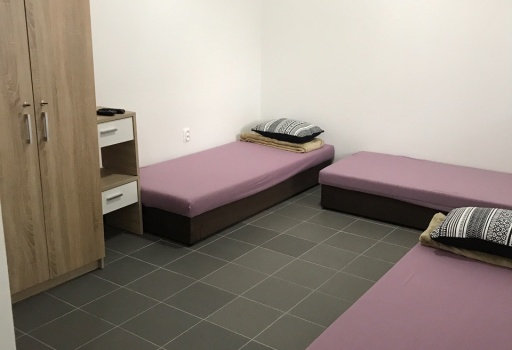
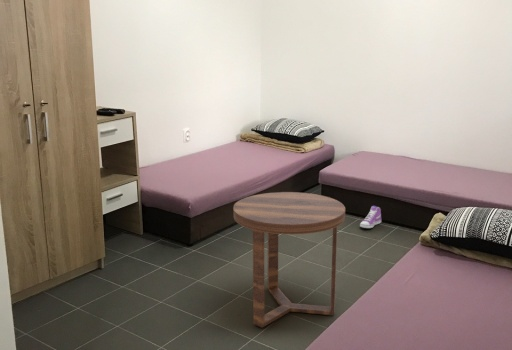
+ sneaker (370, 216)
+ side table (277, 258)
